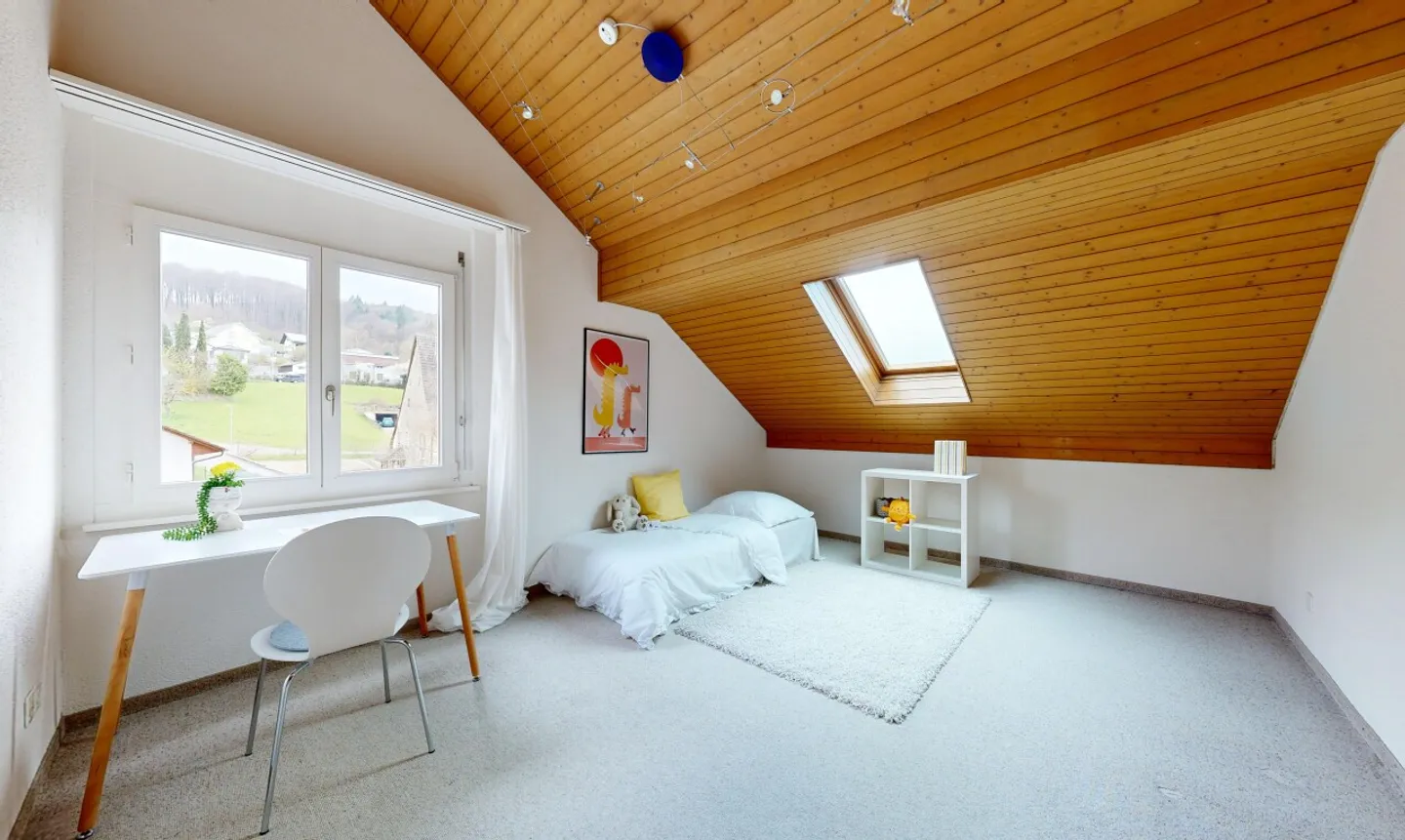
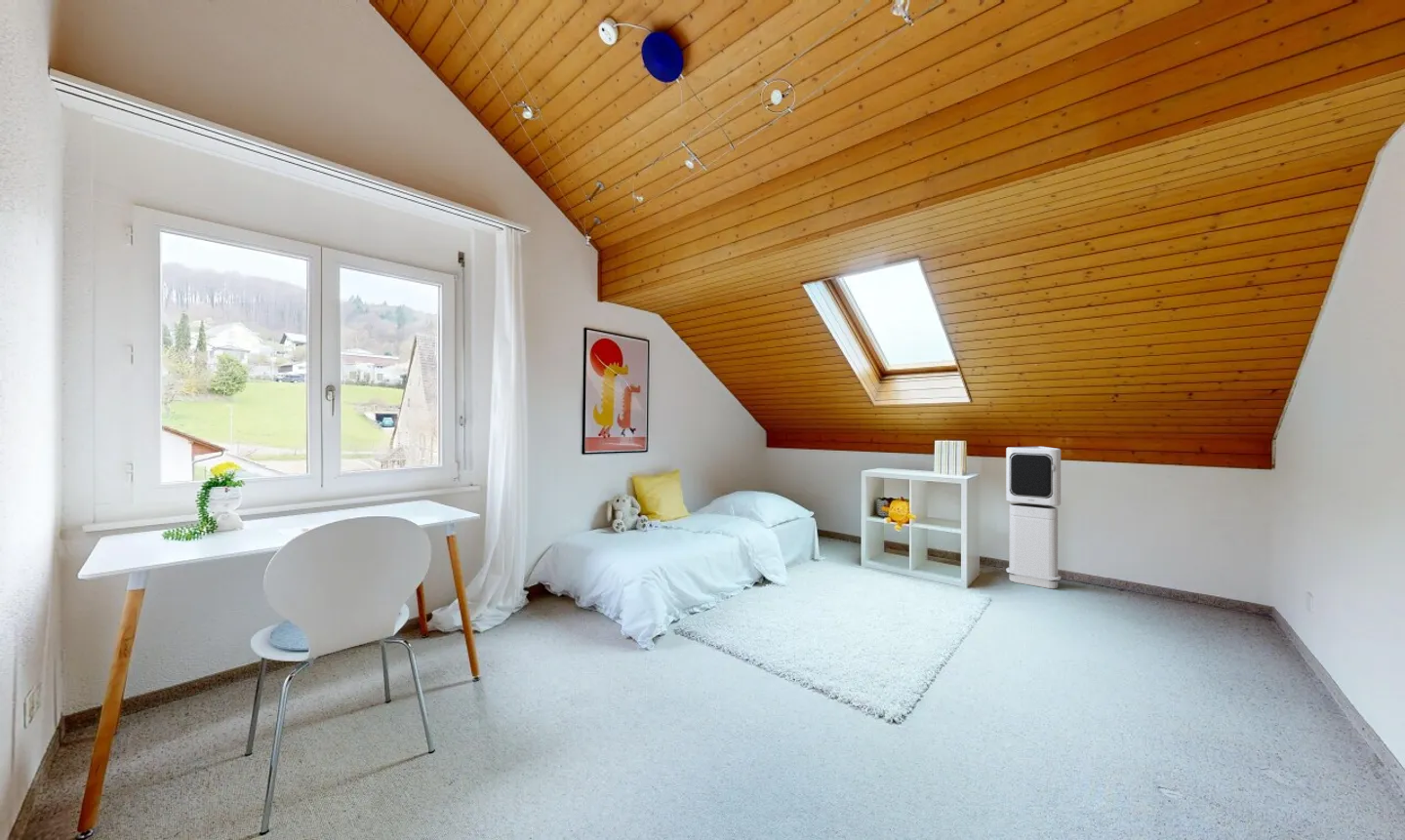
+ air purifier (1035, 513)
